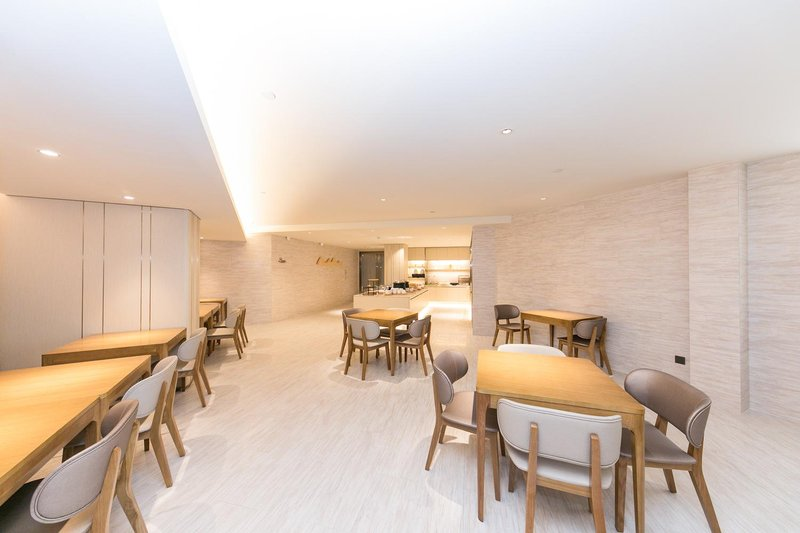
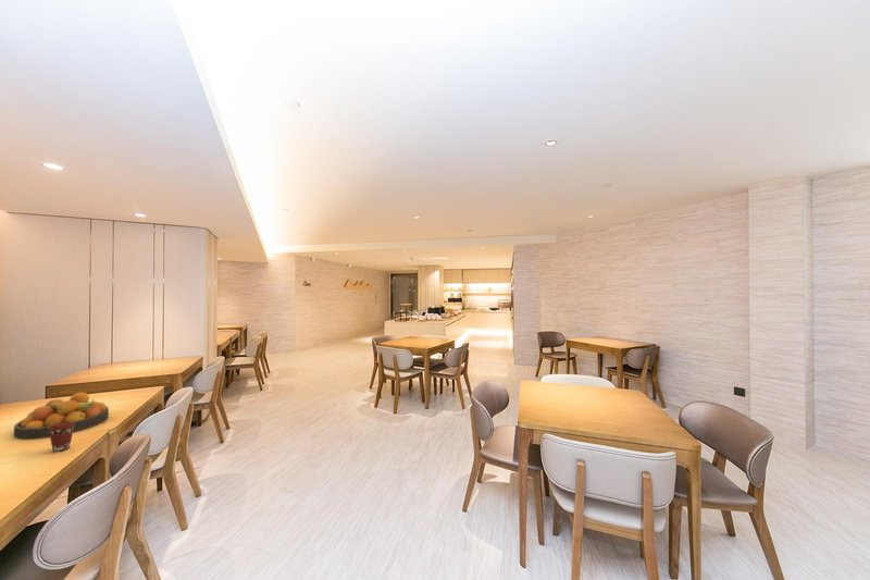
+ coffee cup (61, 436)
+ fruit bowl (64, 411)
